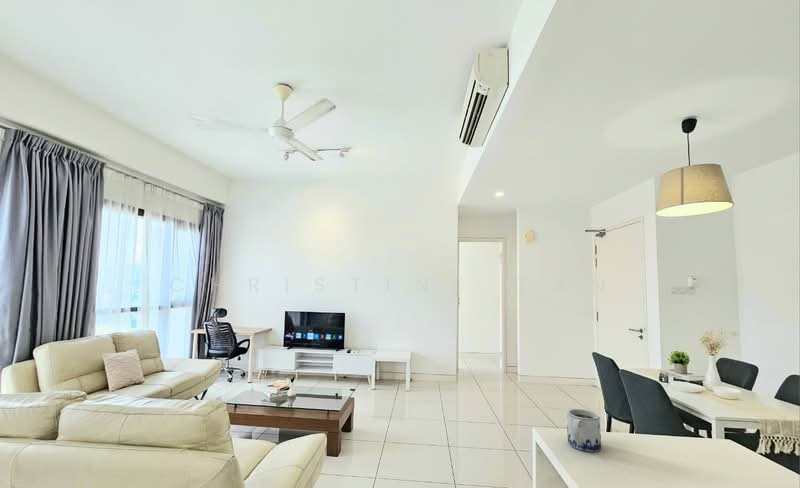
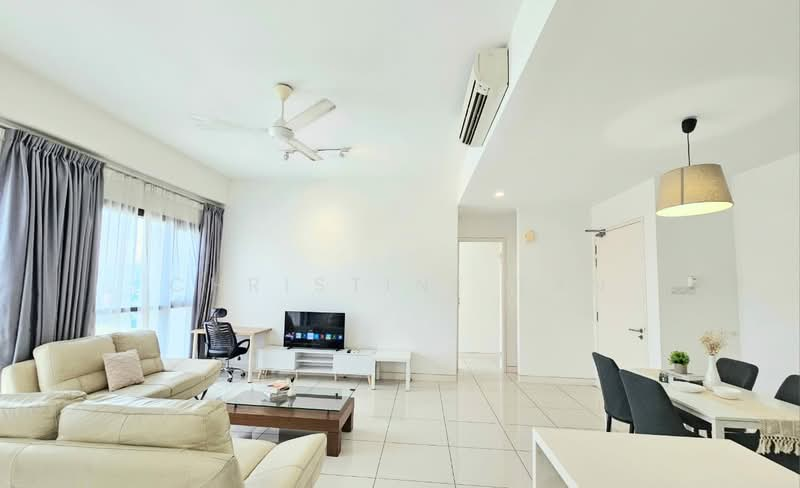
- mug (583, 430)
